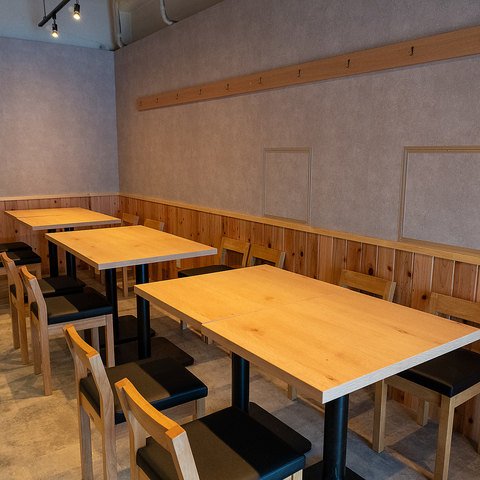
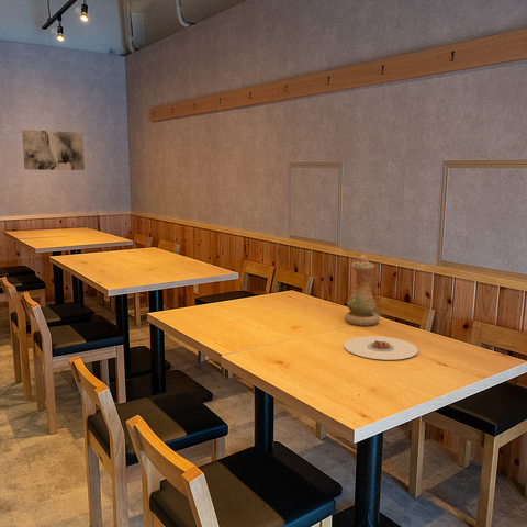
+ vase (362, 288)
+ plate (380, 344)
+ wall art (54, 150)
